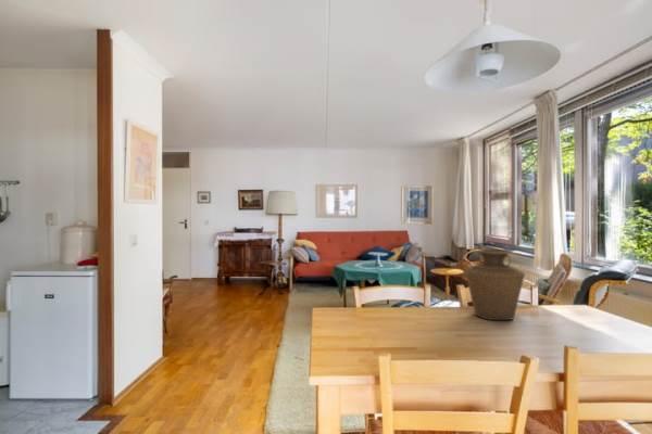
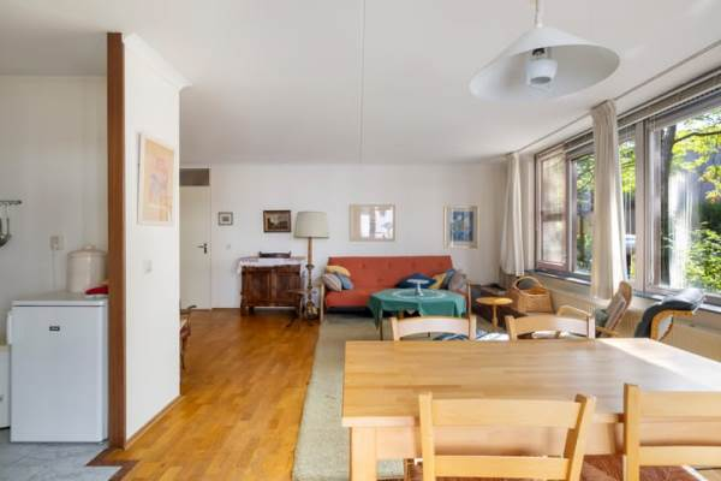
- vase (493, 283)
